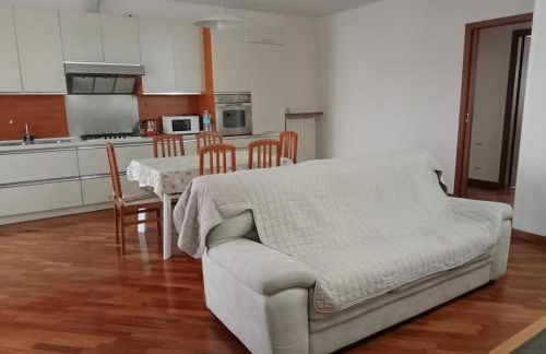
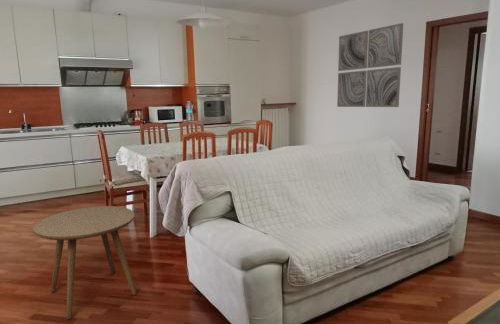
+ side table (75, 256)
+ wall art (367, 70)
